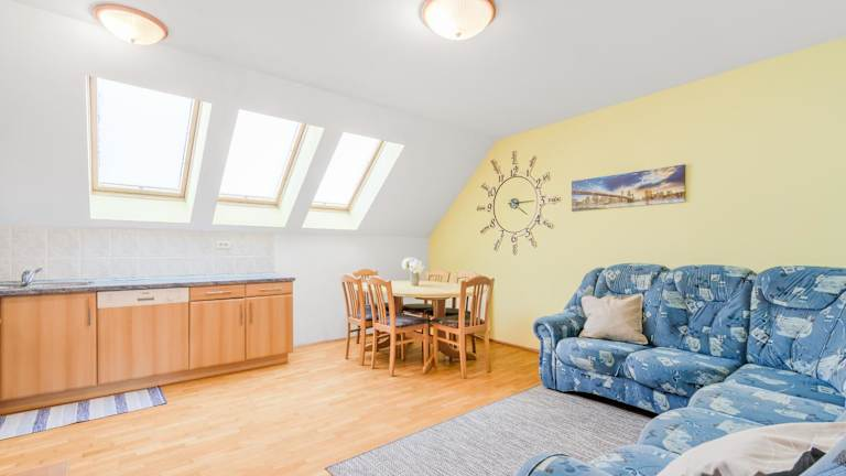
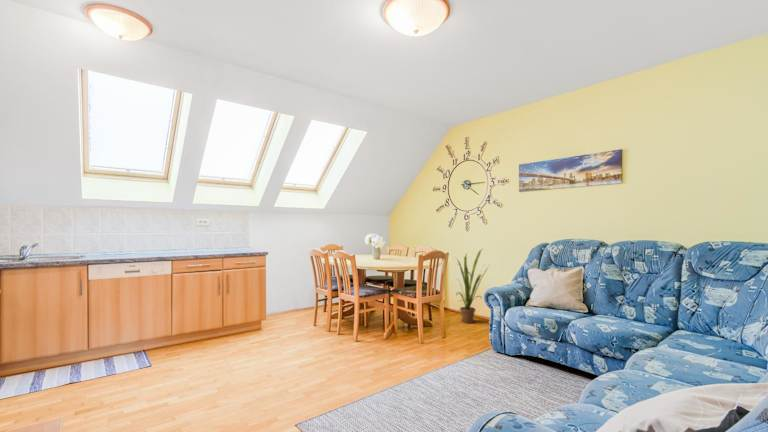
+ house plant (468, 285)
